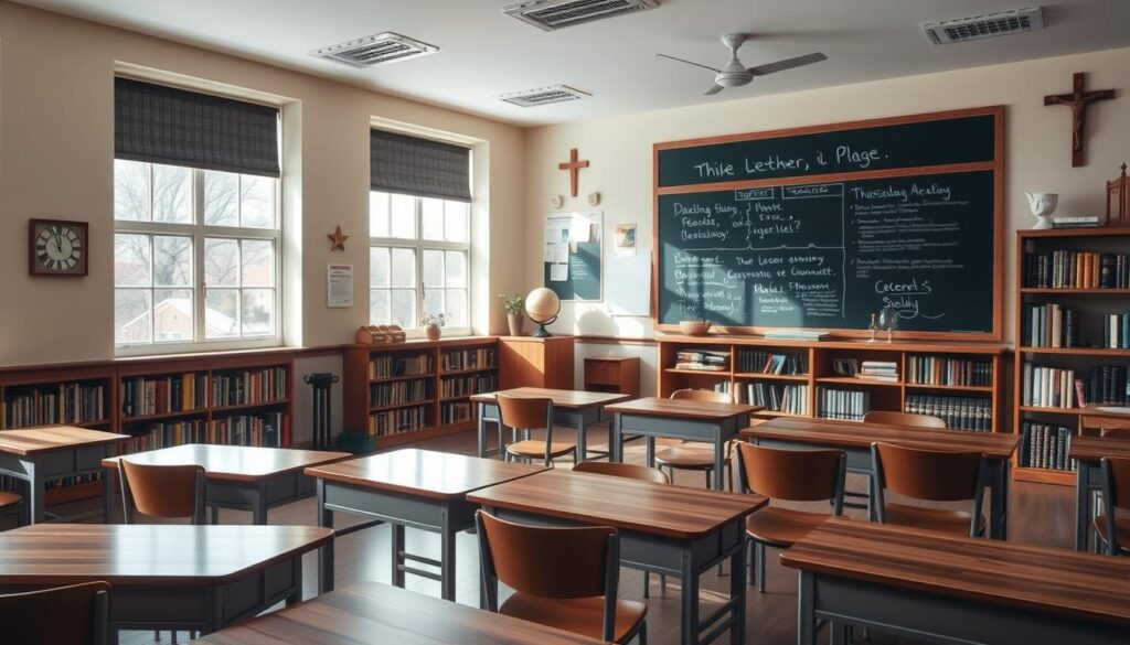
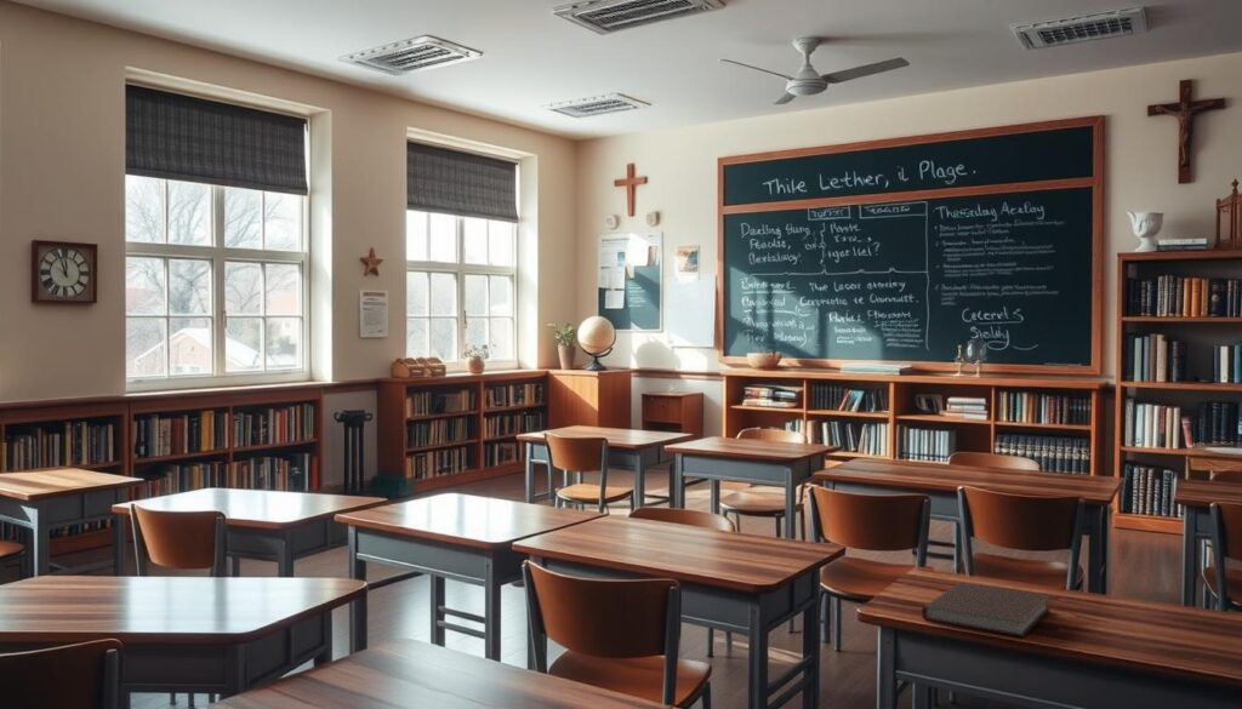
+ notebook (987, 607)
